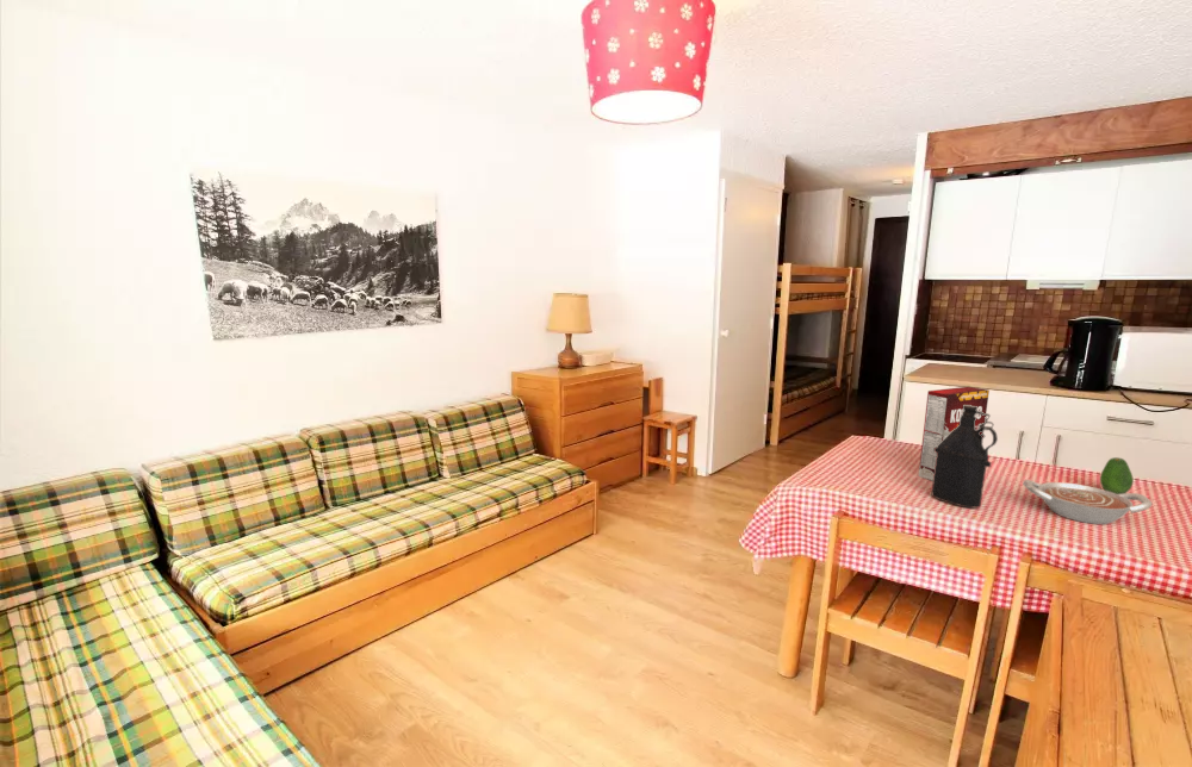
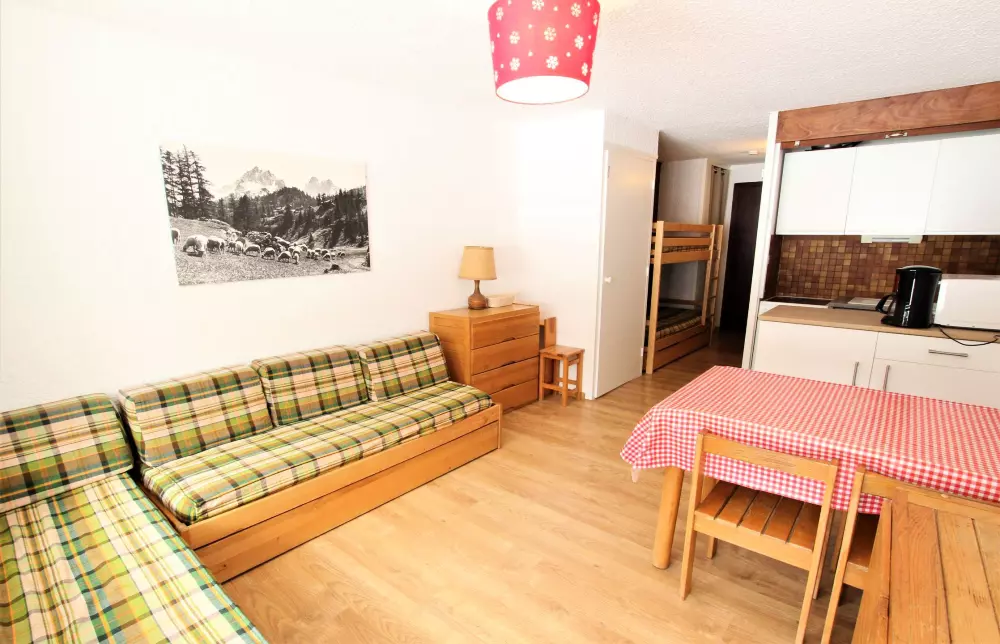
- cereal box (950, 431)
- fruit (1117, 476)
- bottle (962, 454)
- bowl (1082, 501)
